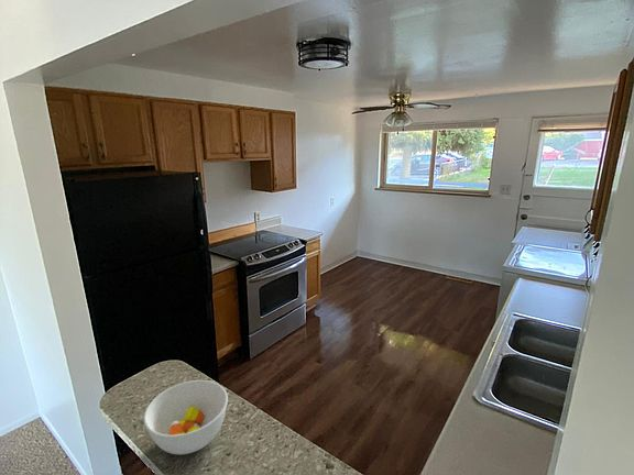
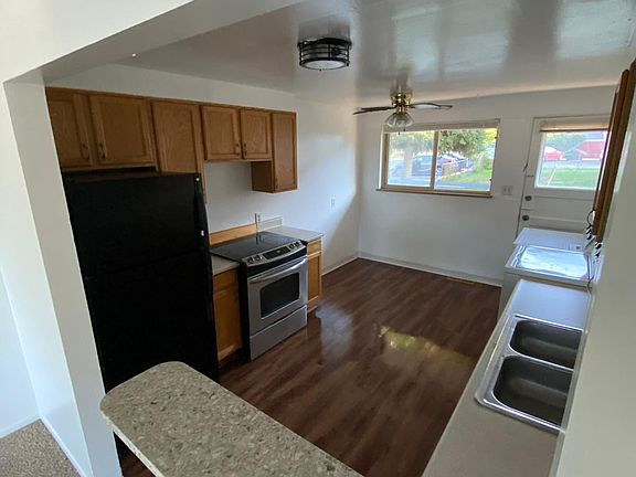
- soup bowl (188, 421)
